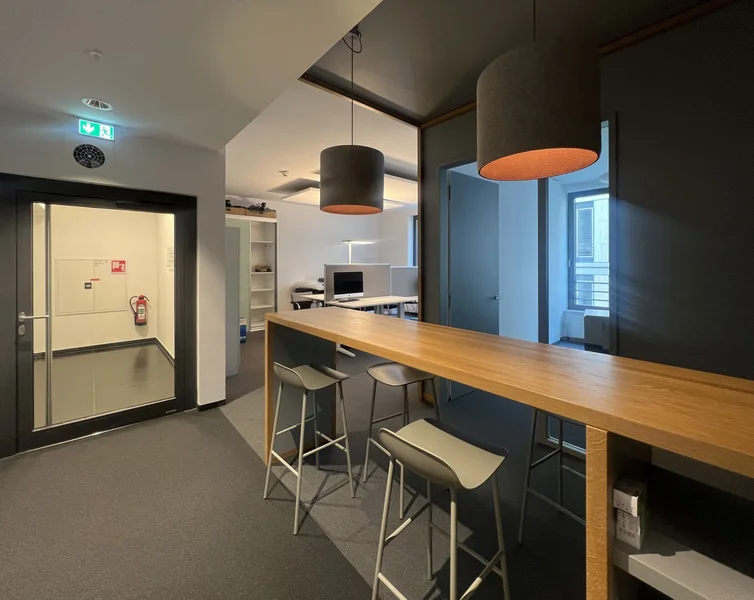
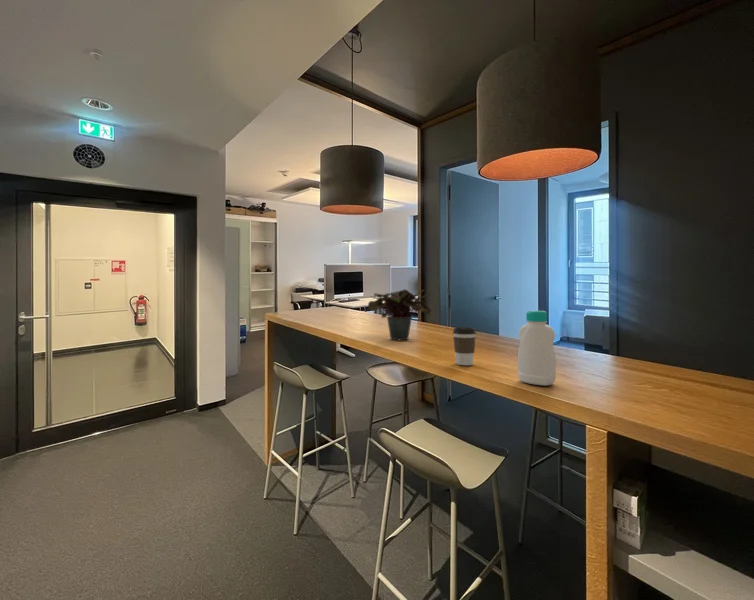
+ coffee cup (464, 345)
+ potted plant (398, 314)
+ bottle (536, 346)
